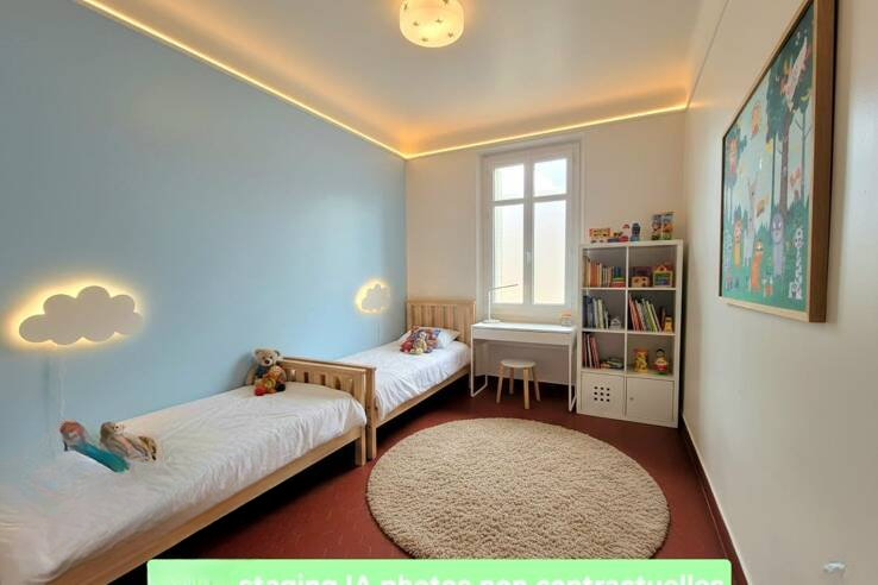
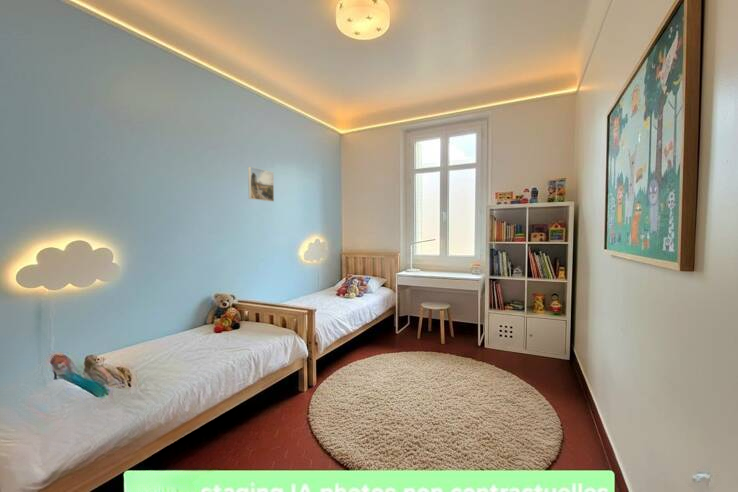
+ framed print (261, 184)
